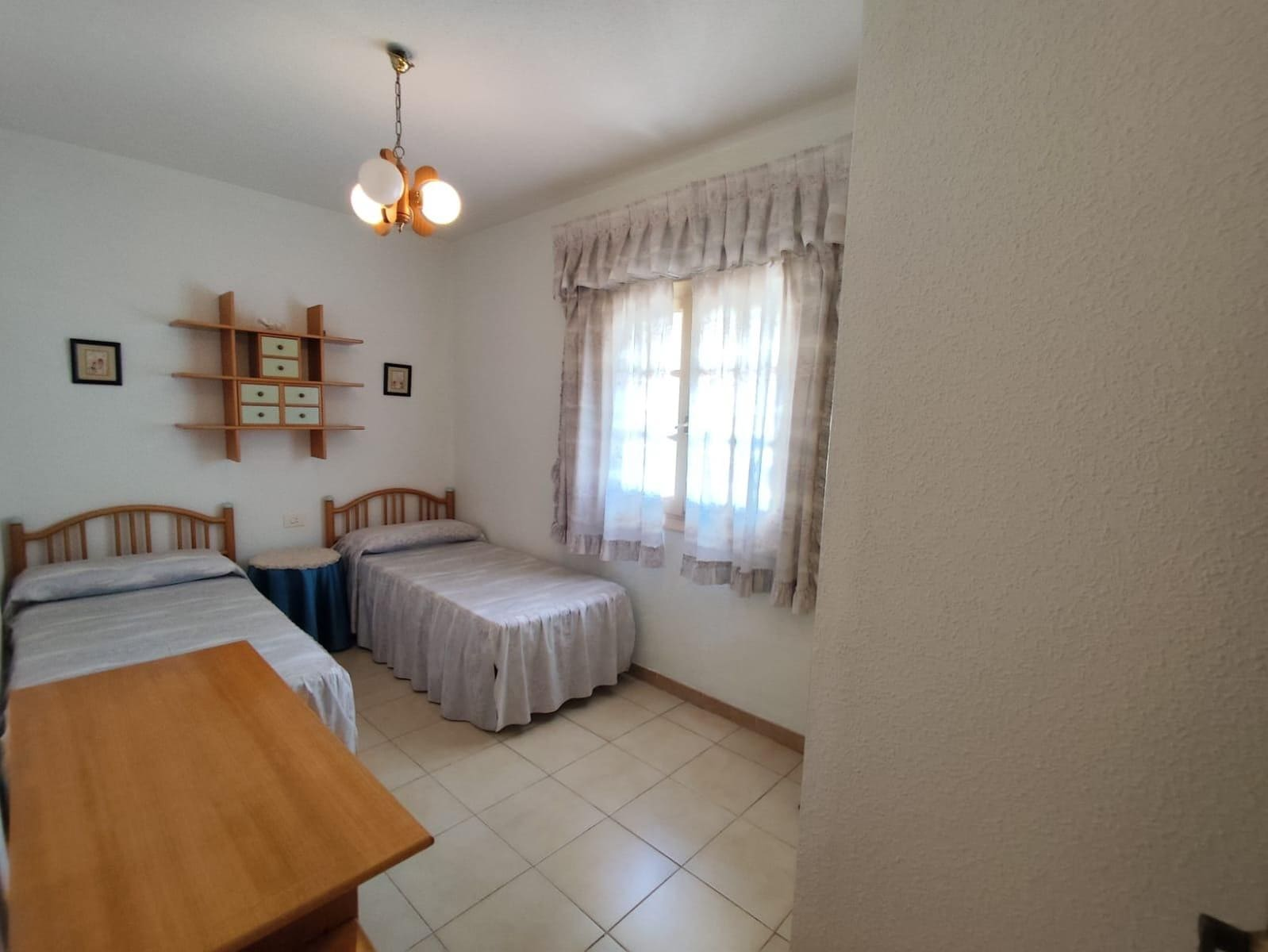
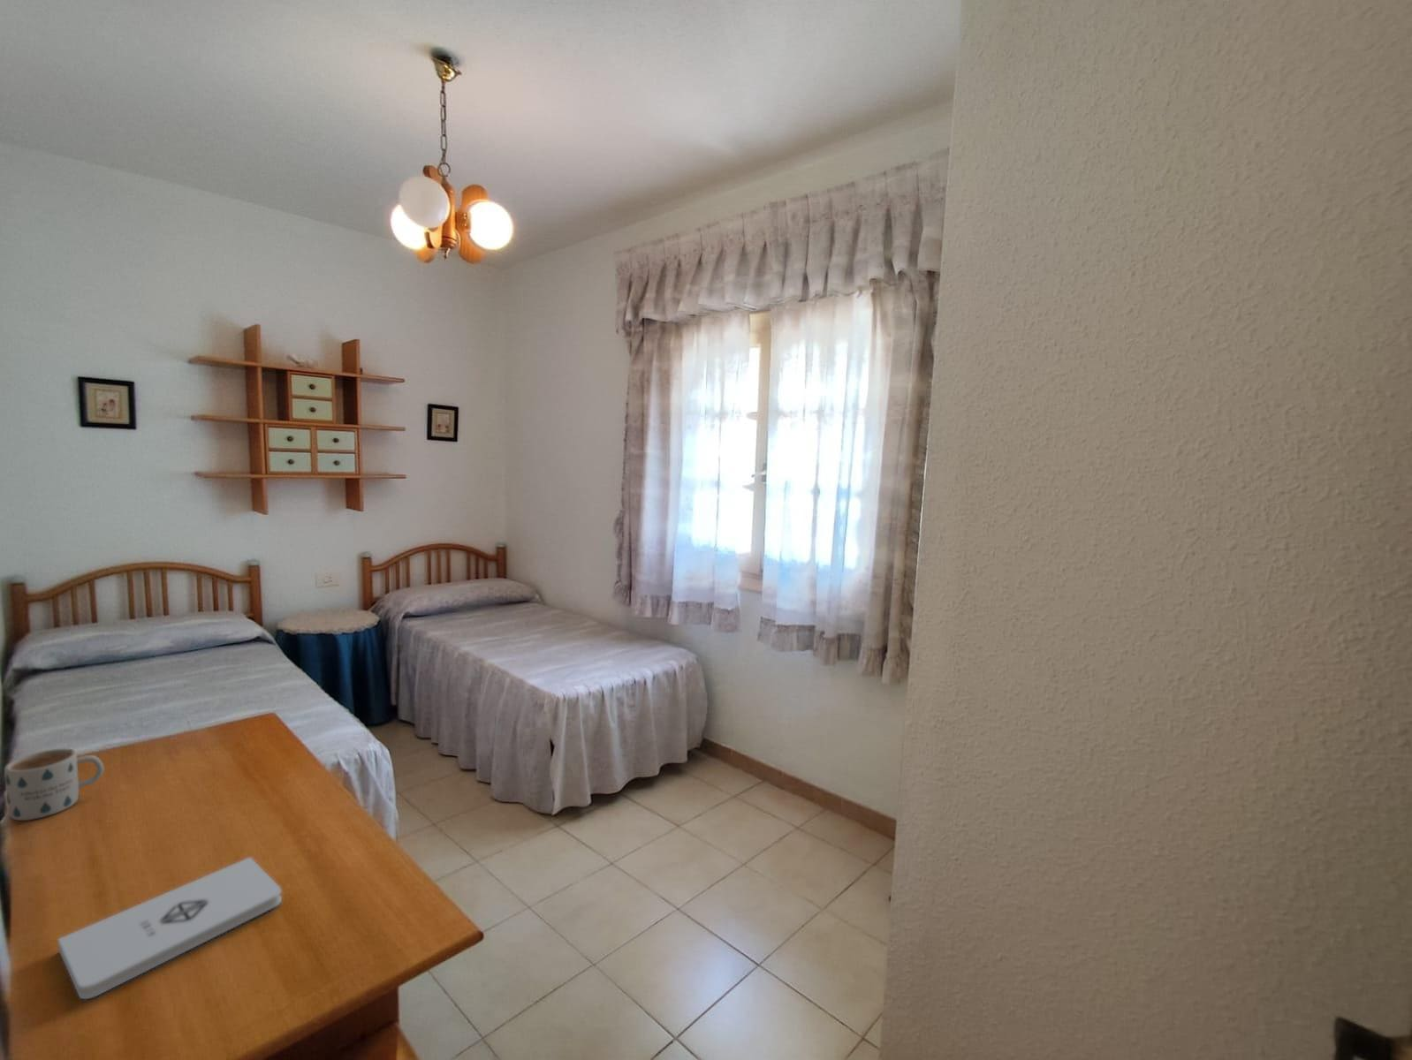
+ mug (57, 781)
+ notepad (177, 919)
